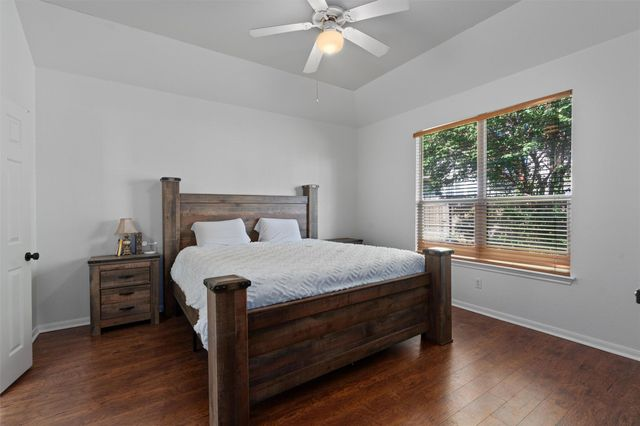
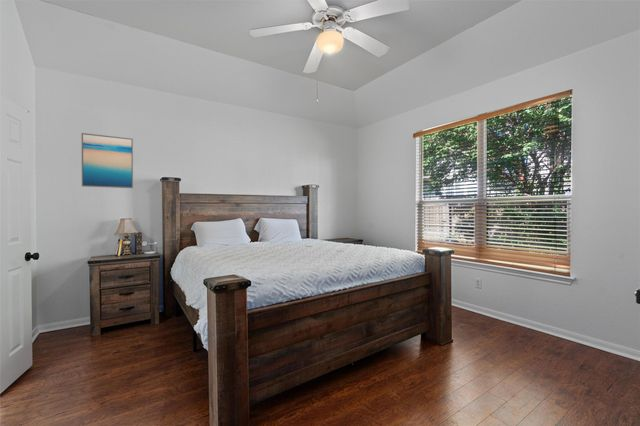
+ wall art (108, 161)
